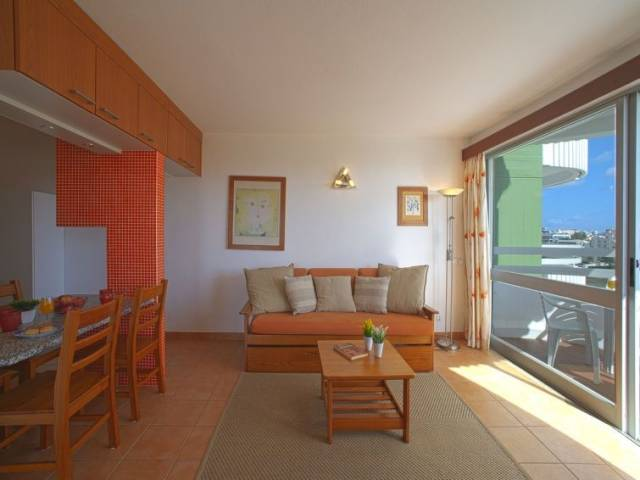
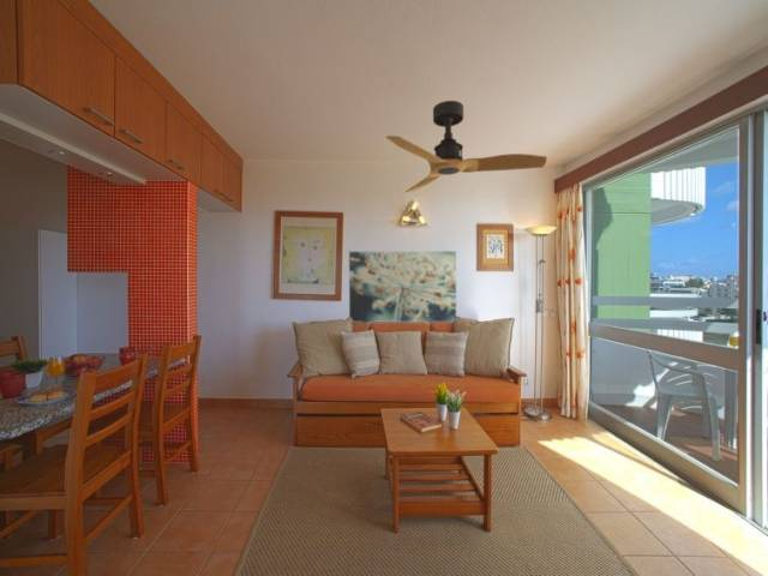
+ wall art (402, 287)
+ ceiling fan (461, 144)
